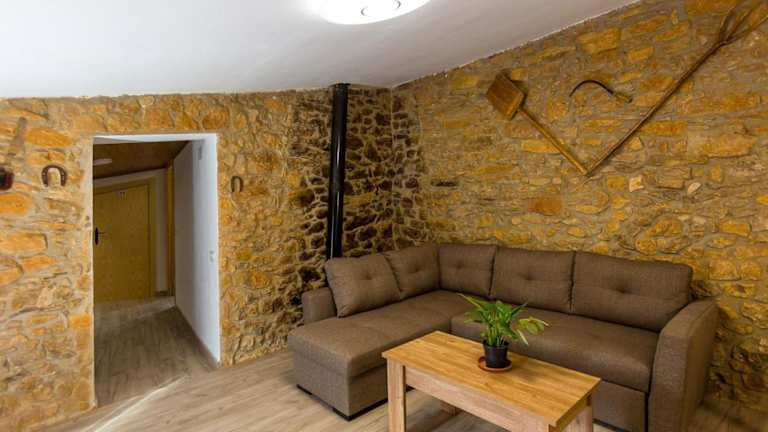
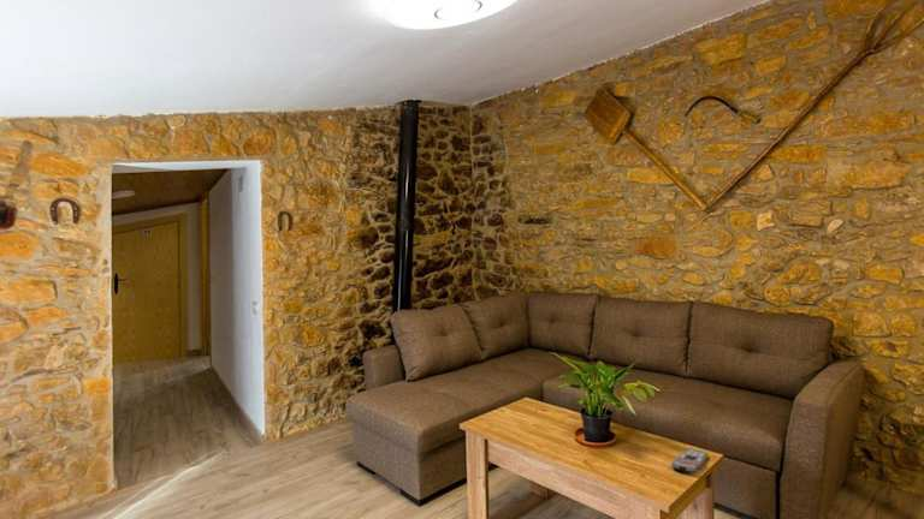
+ remote control (691, 460)
